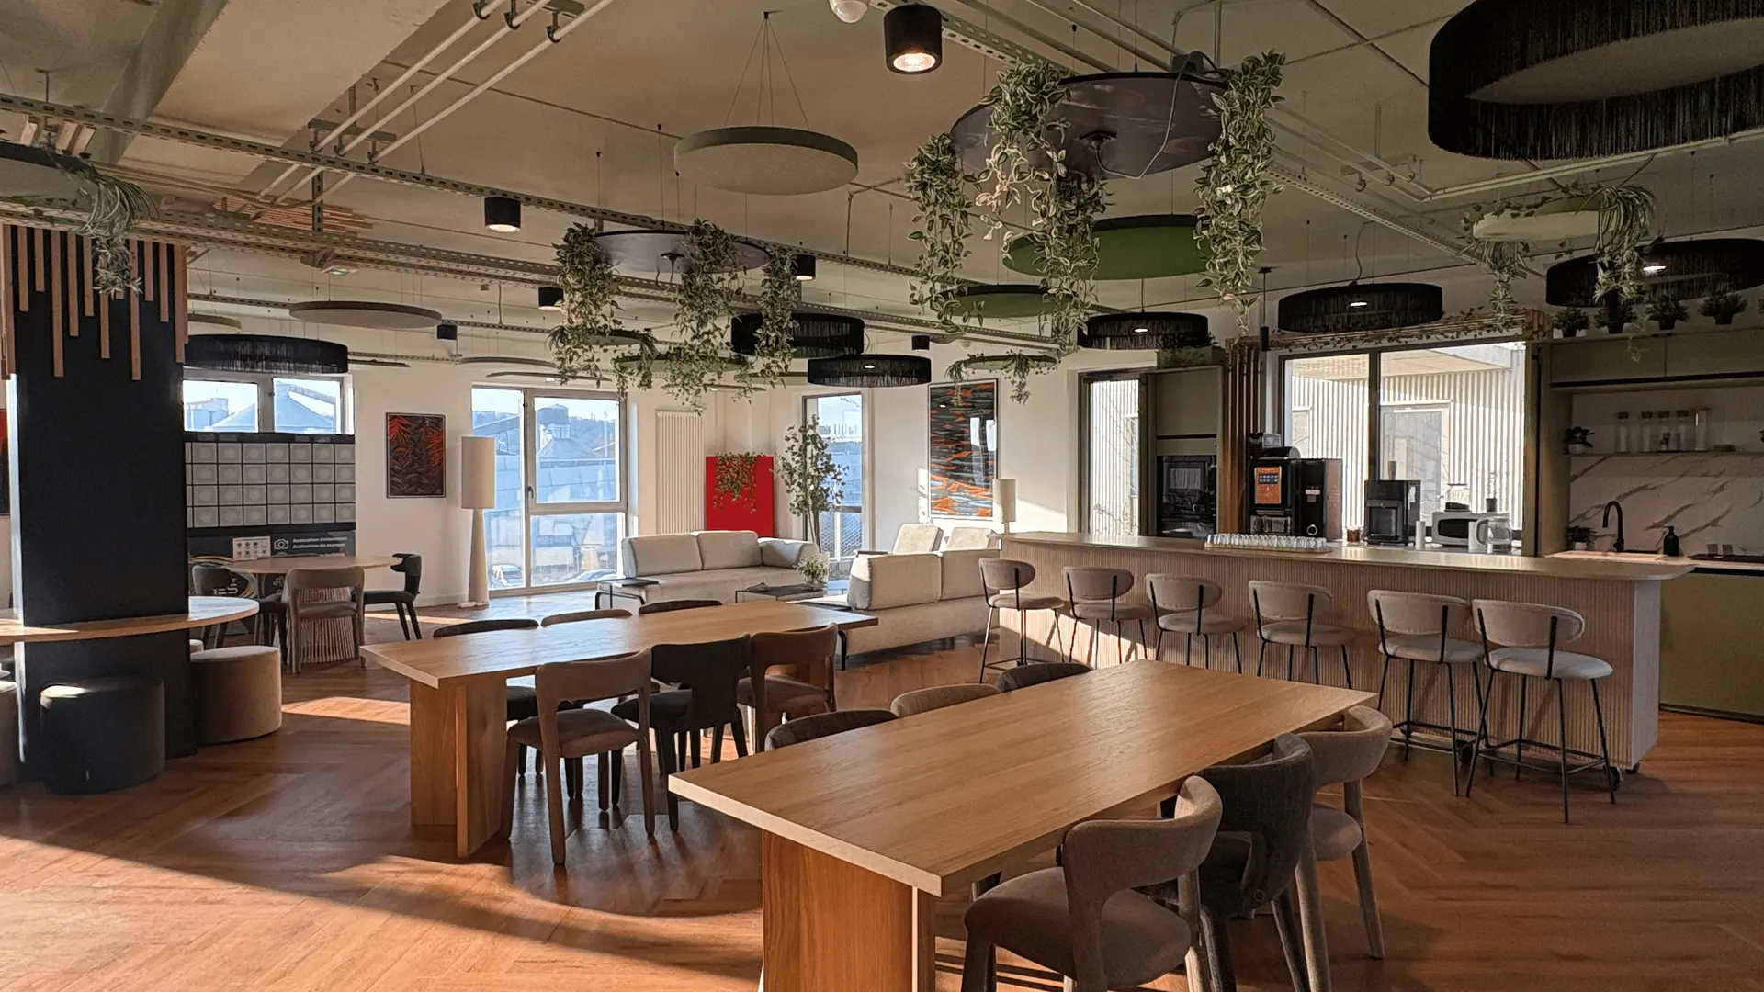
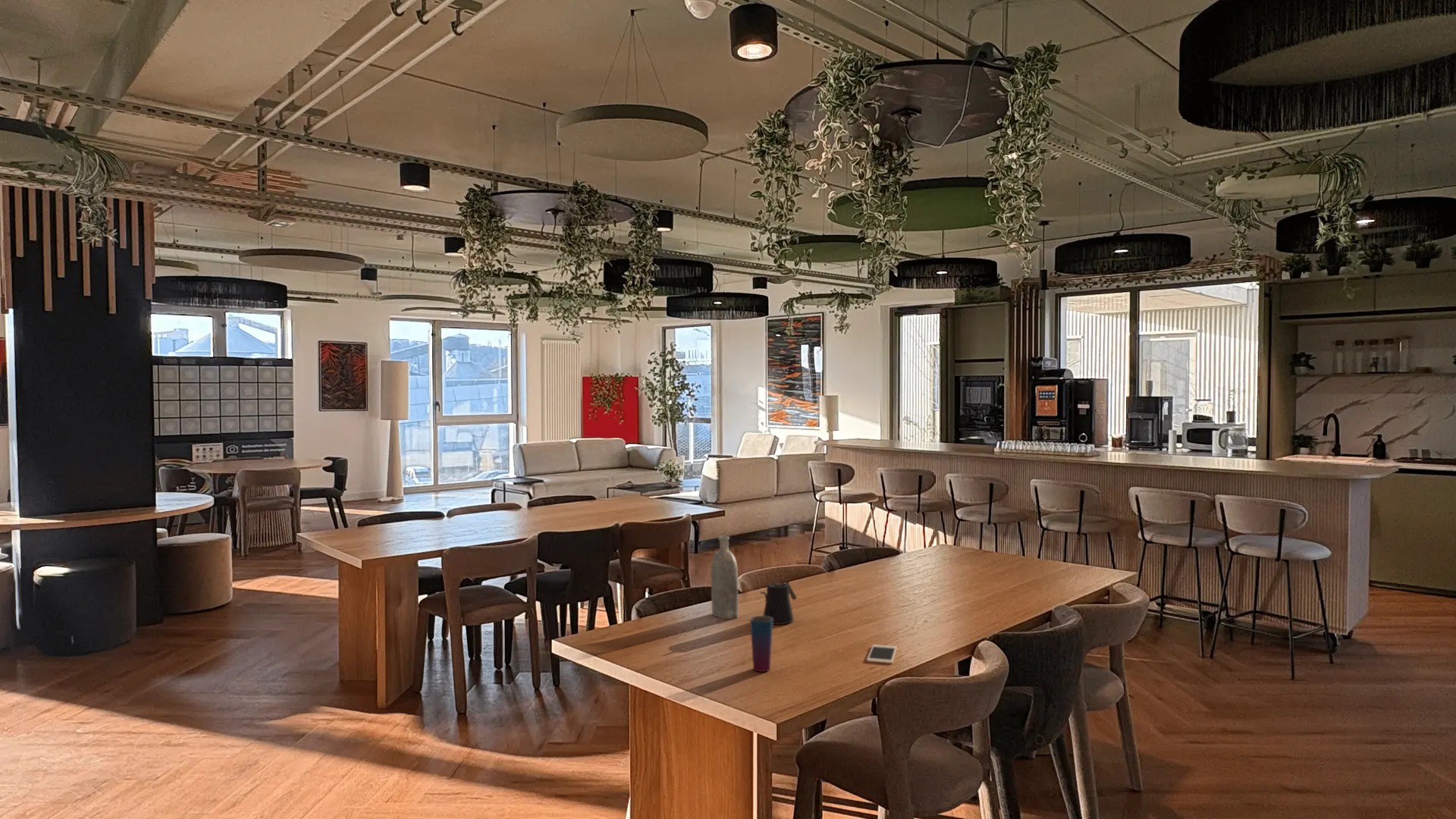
+ bottle (724, 576)
+ cup (761, 644)
+ cell phone (882, 654)
+ kettle (779, 601)
